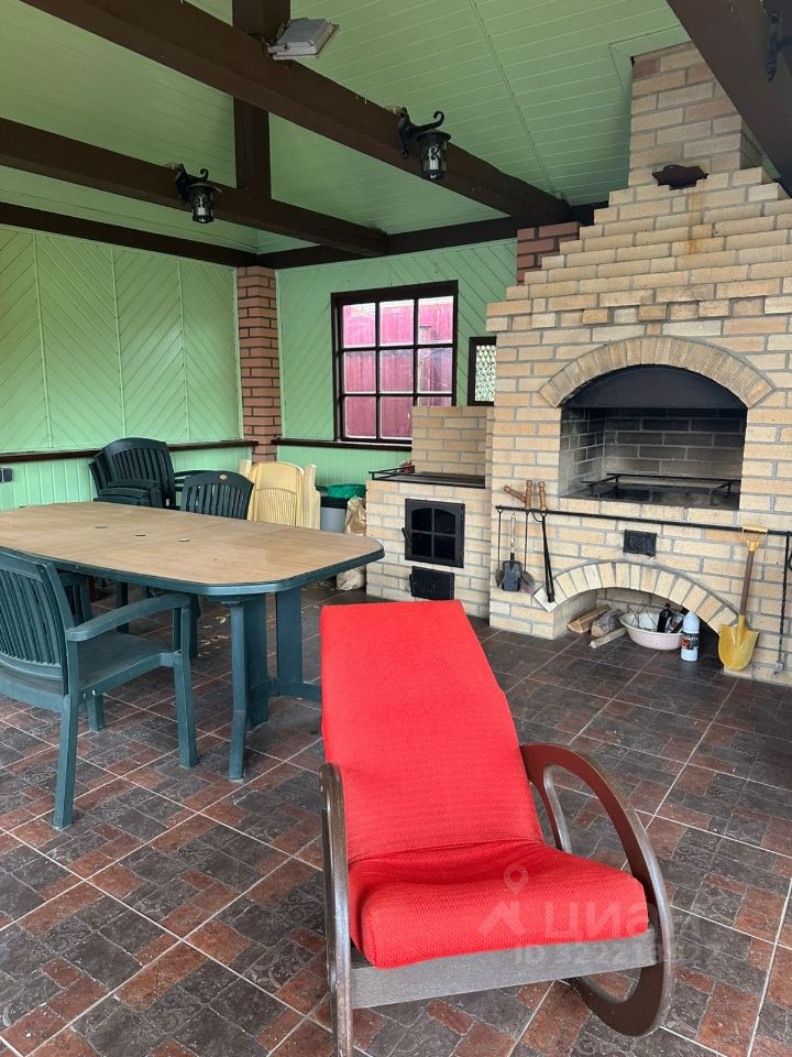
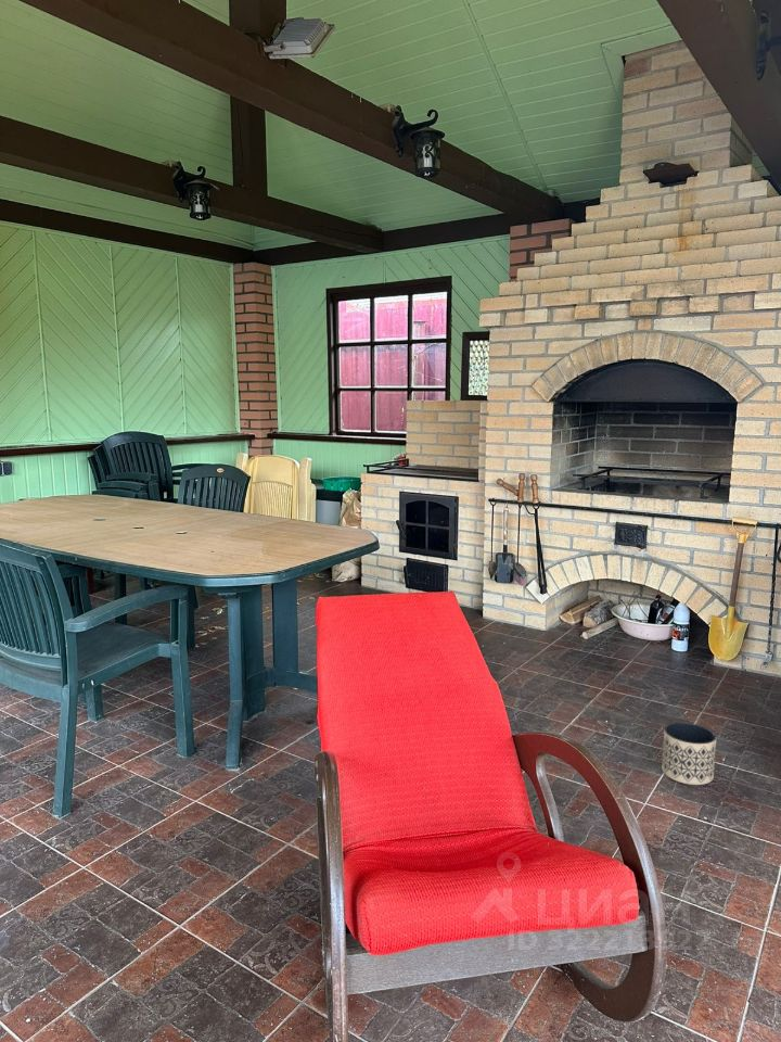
+ planter (688, 753)
